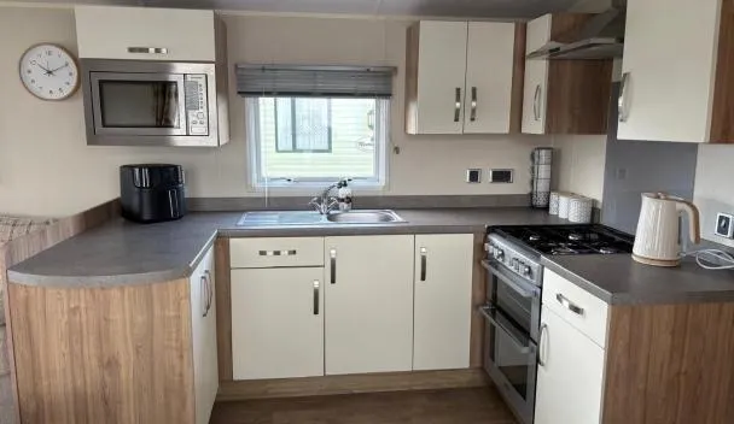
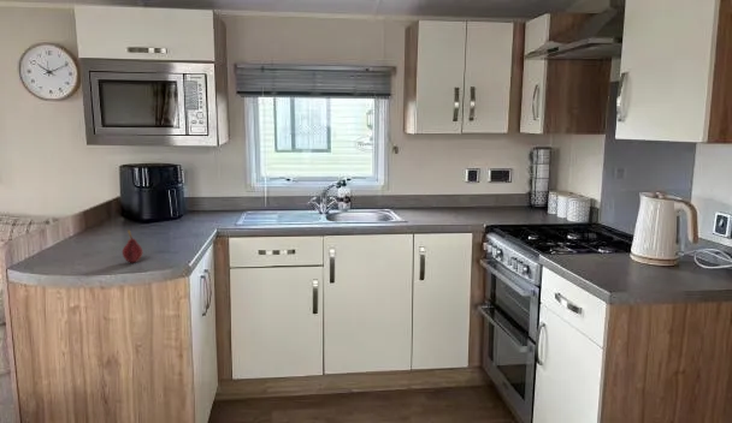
+ fruit (131, 245)
